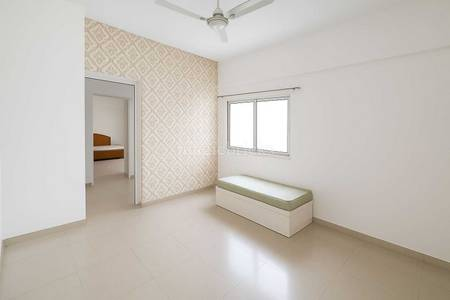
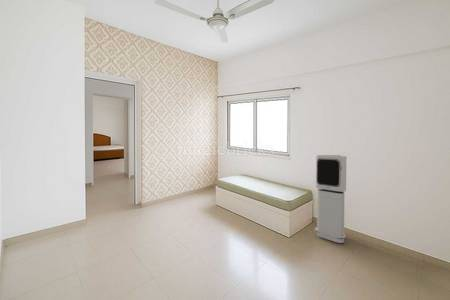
+ air purifier (334, 195)
